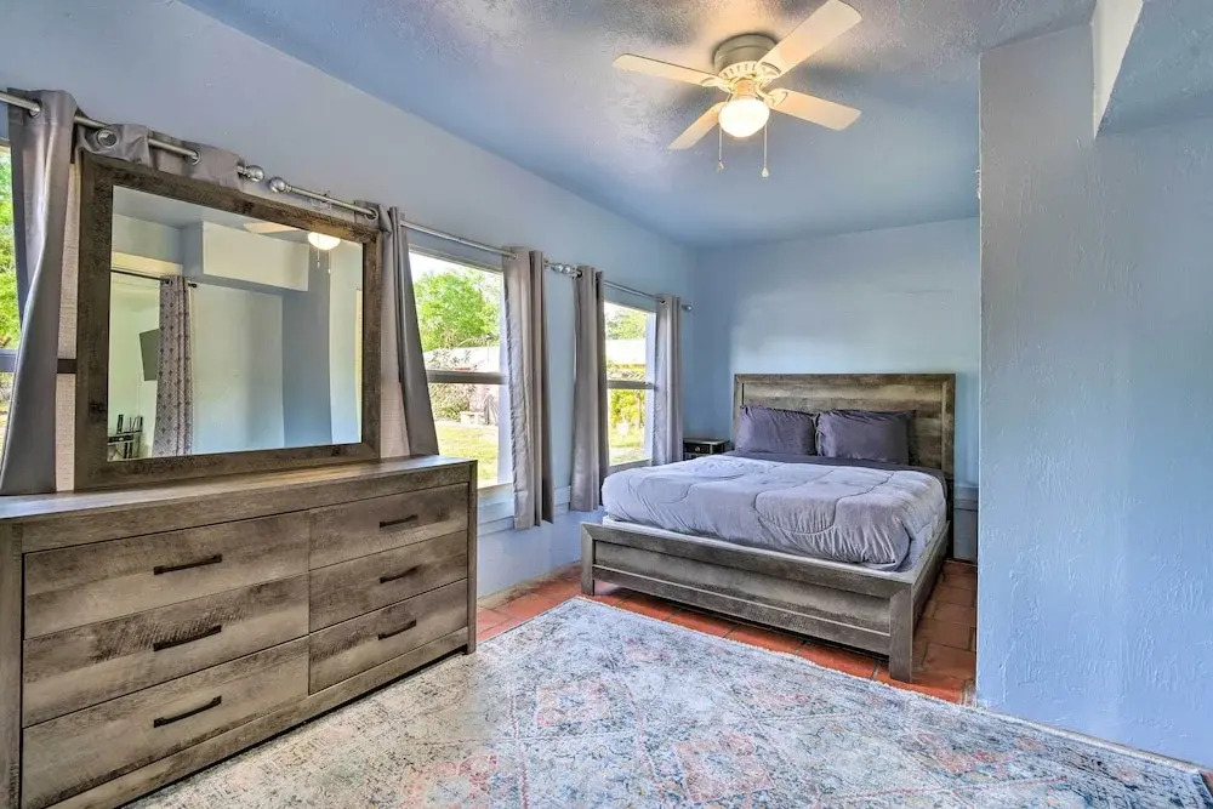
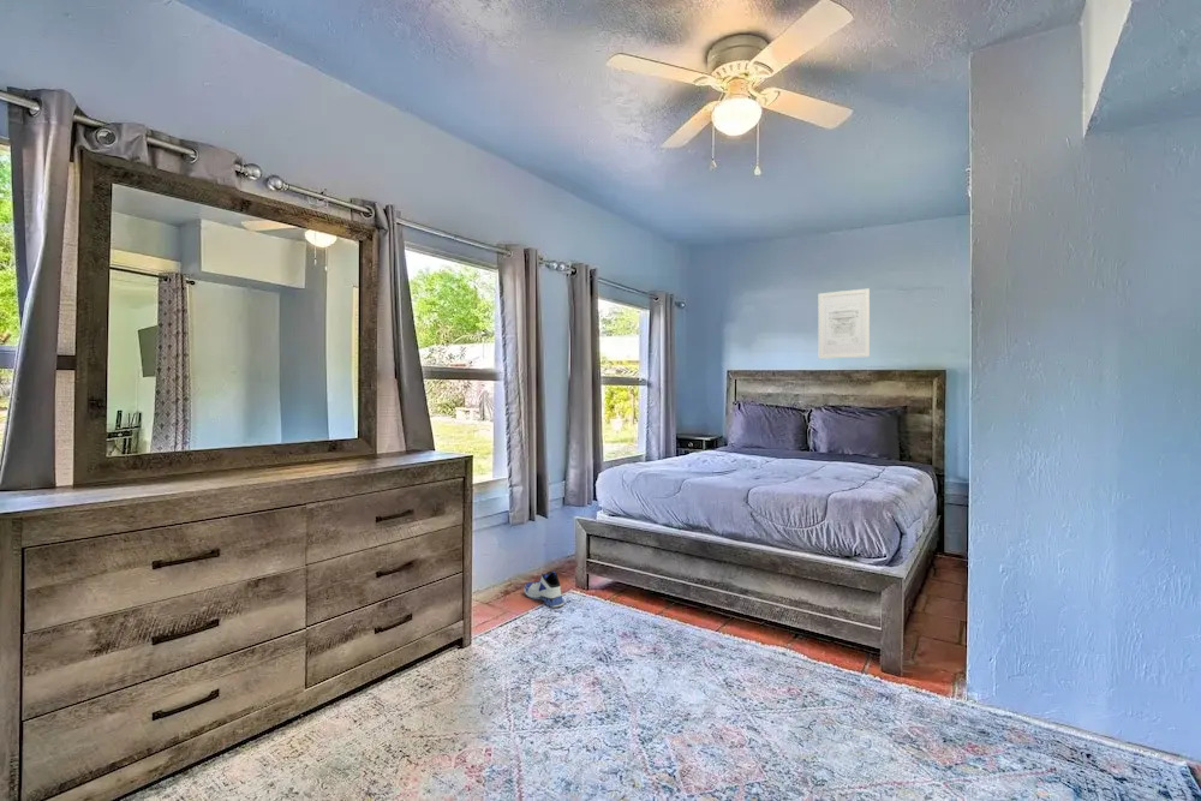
+ sneaker (545, 584)
+ wall art (843, 324)
